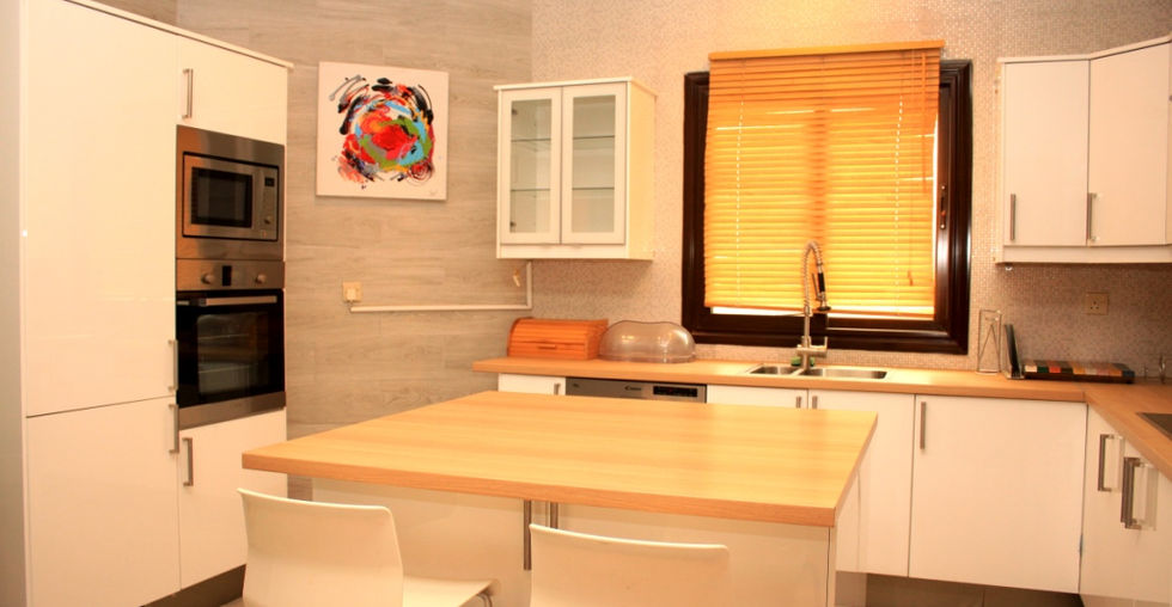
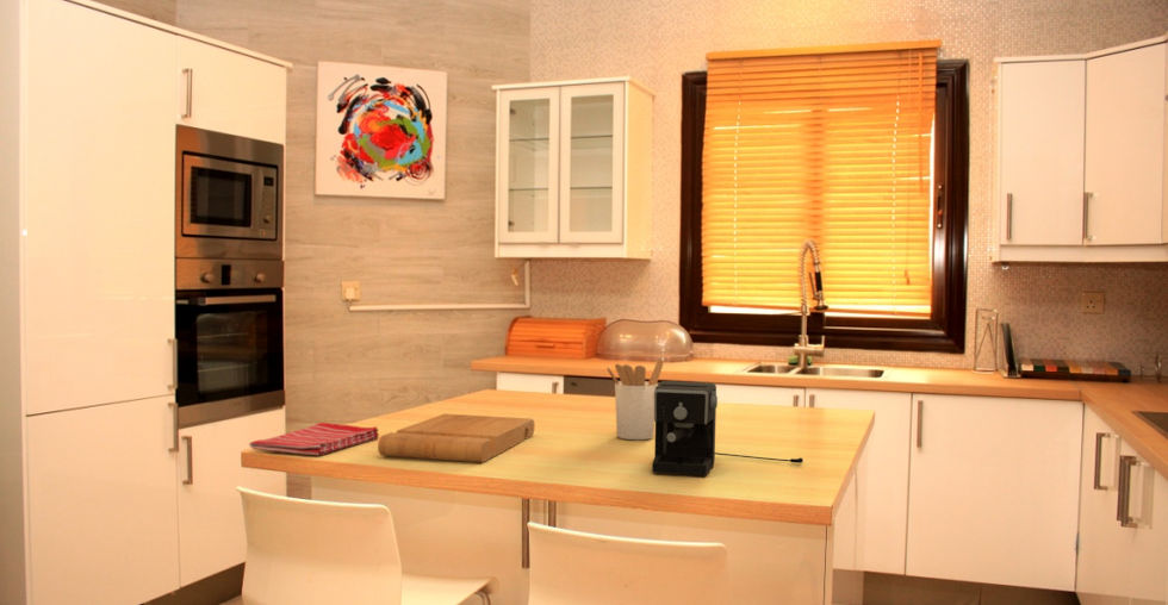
+ dish towel (317, 437)
+ cutting board (461, 435)
+ utensil holder (634, 398)
+ coffee maker (714, 426)
